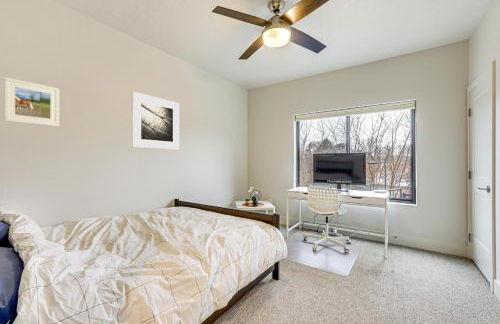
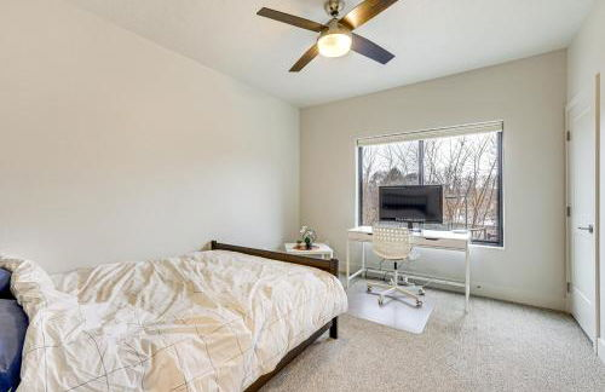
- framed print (33, 103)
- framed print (157, 123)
